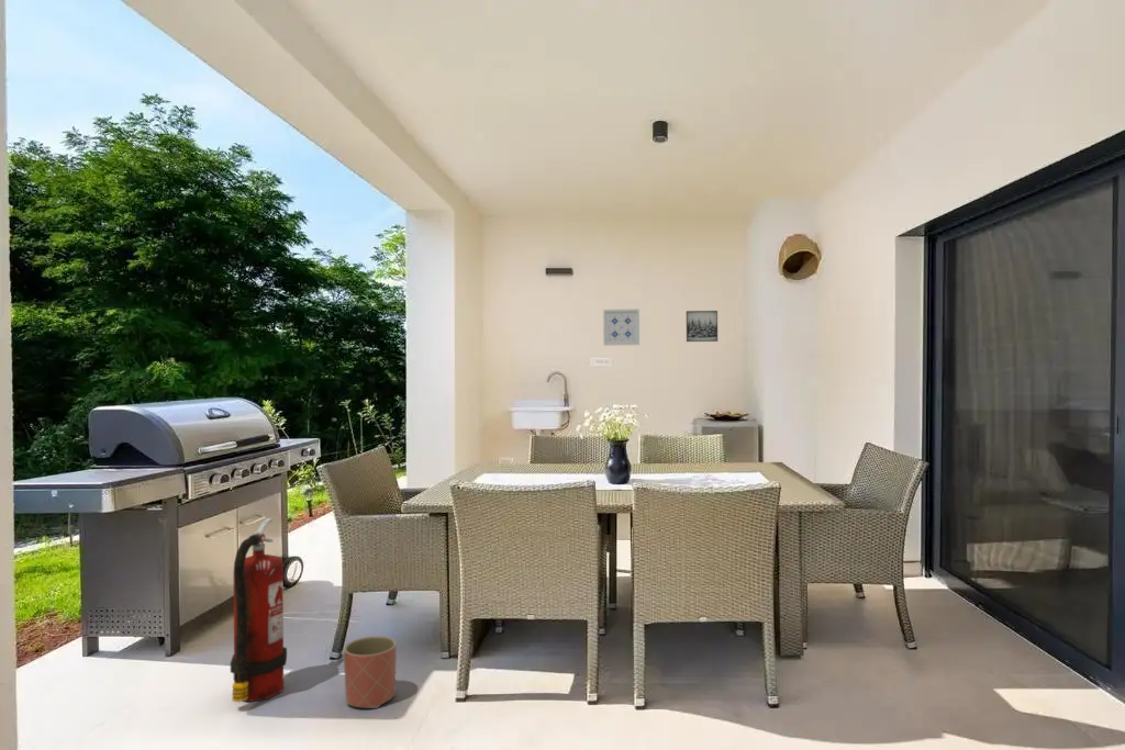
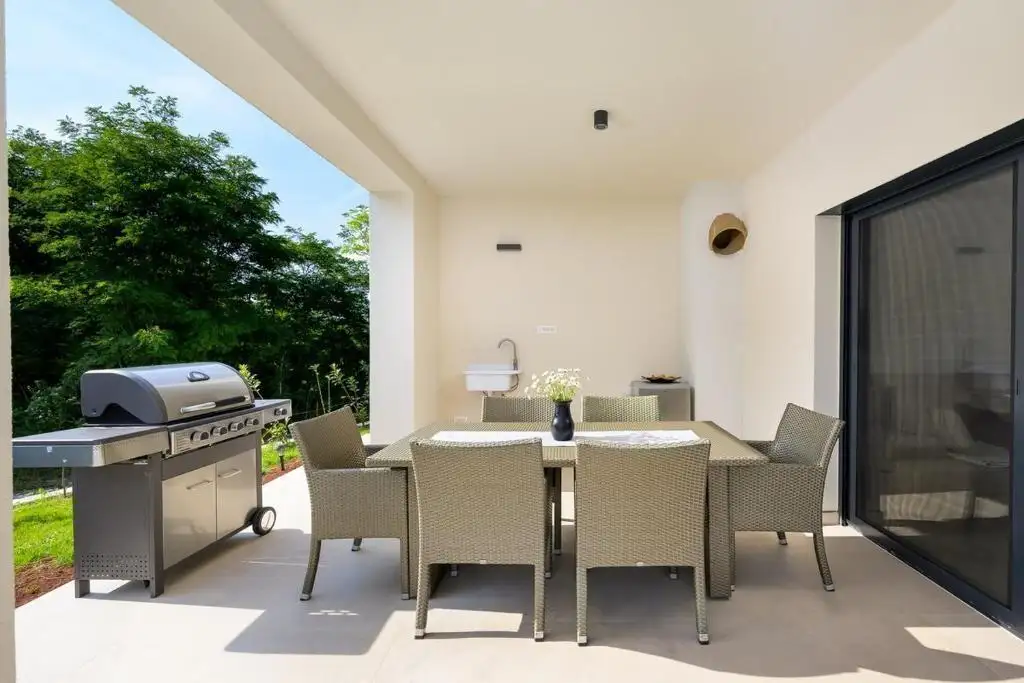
- planter (370, 672)
- wall art (701, 326)
- fire extinguisher (254, 609)
- wall art (621, 327)
